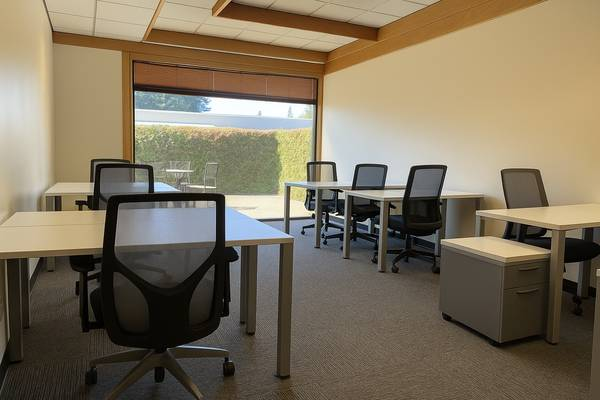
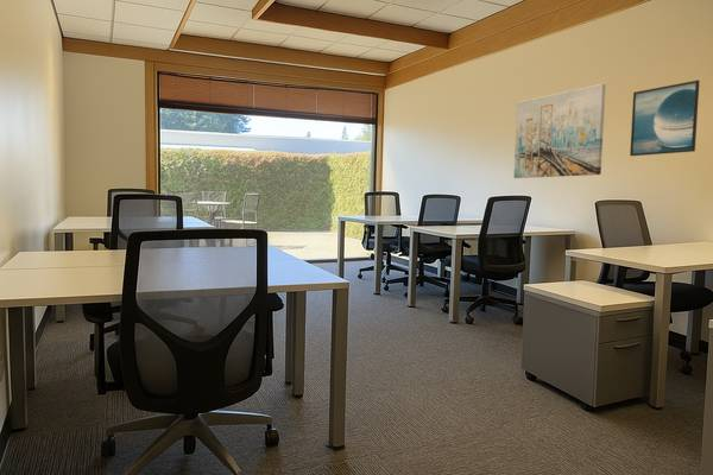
+ wall art (555, 135)
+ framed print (662, 120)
